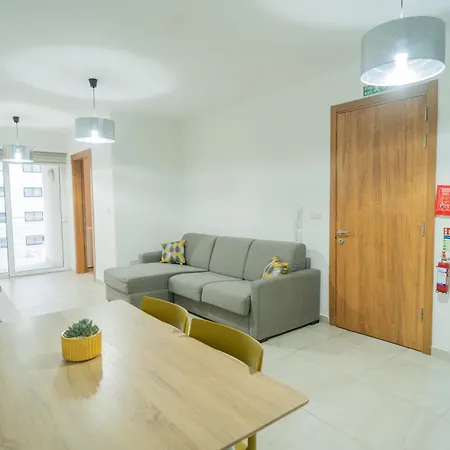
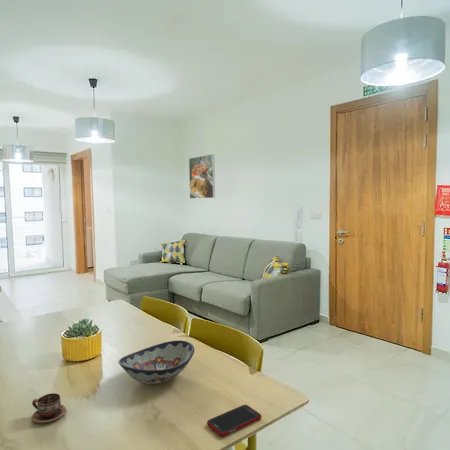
+ decorative bowl (158, 365)
+ cup (48, 406)
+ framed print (201, 177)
+ cell phone (234, 419)
